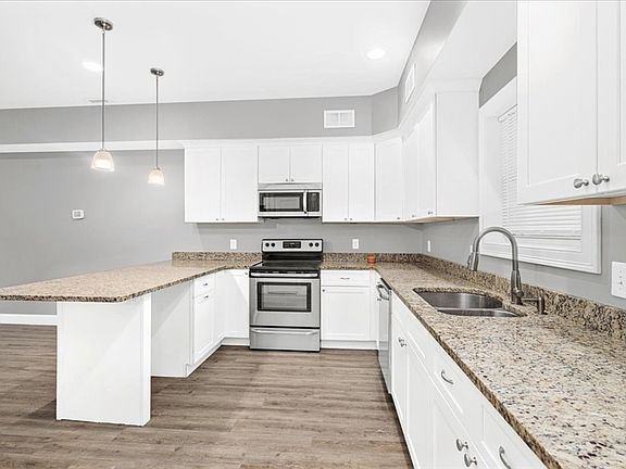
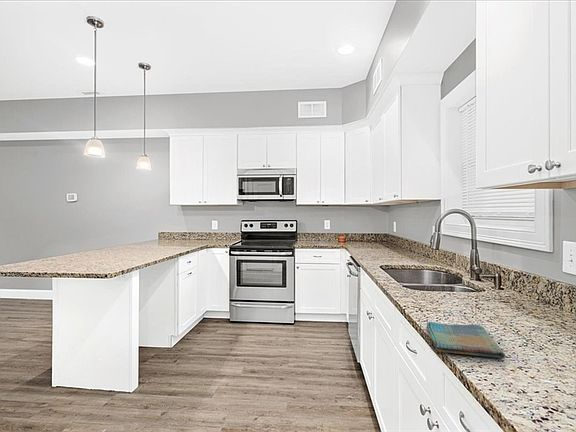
+ dish towel (461, 337)
